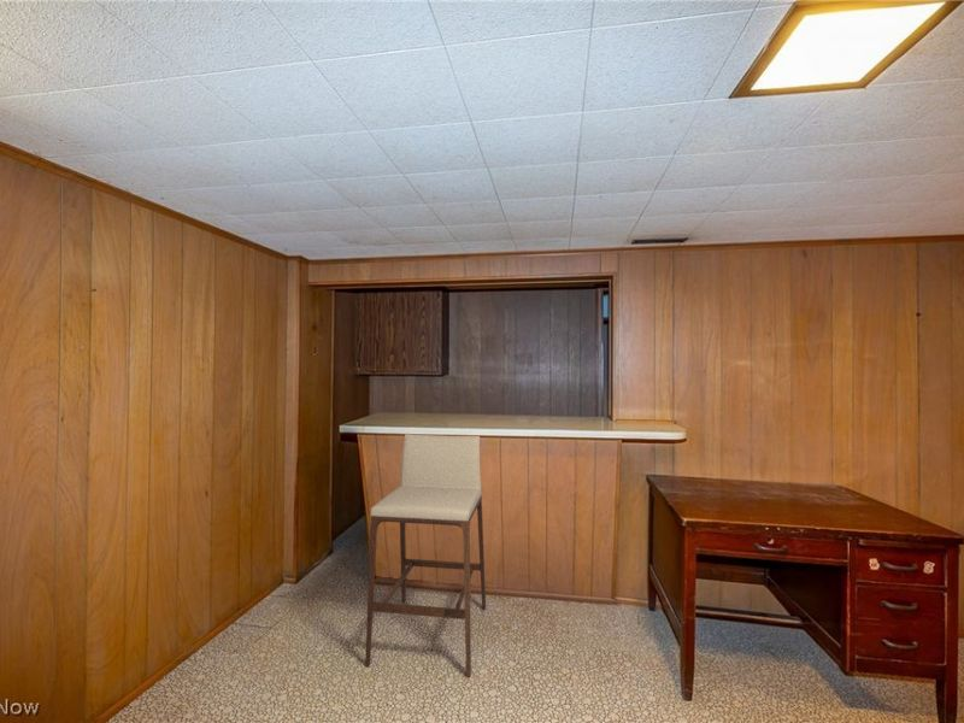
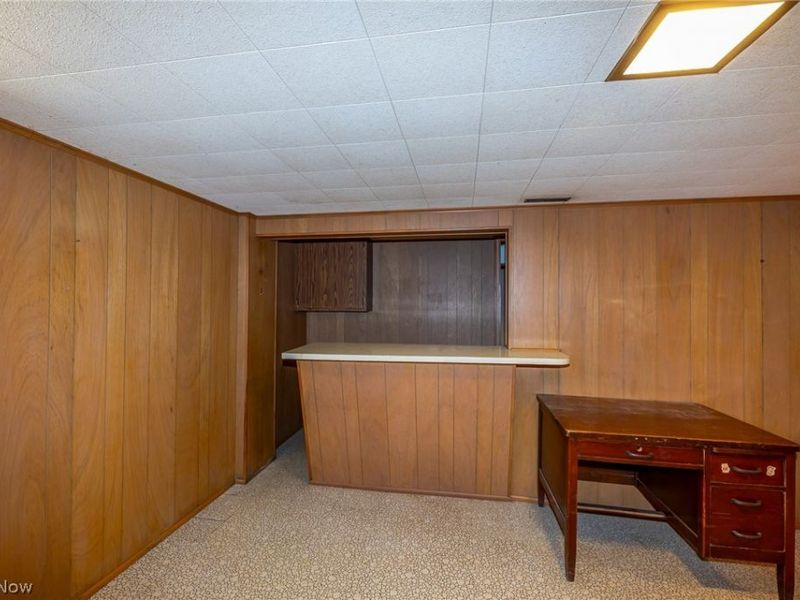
- bar stool (431, 523)
